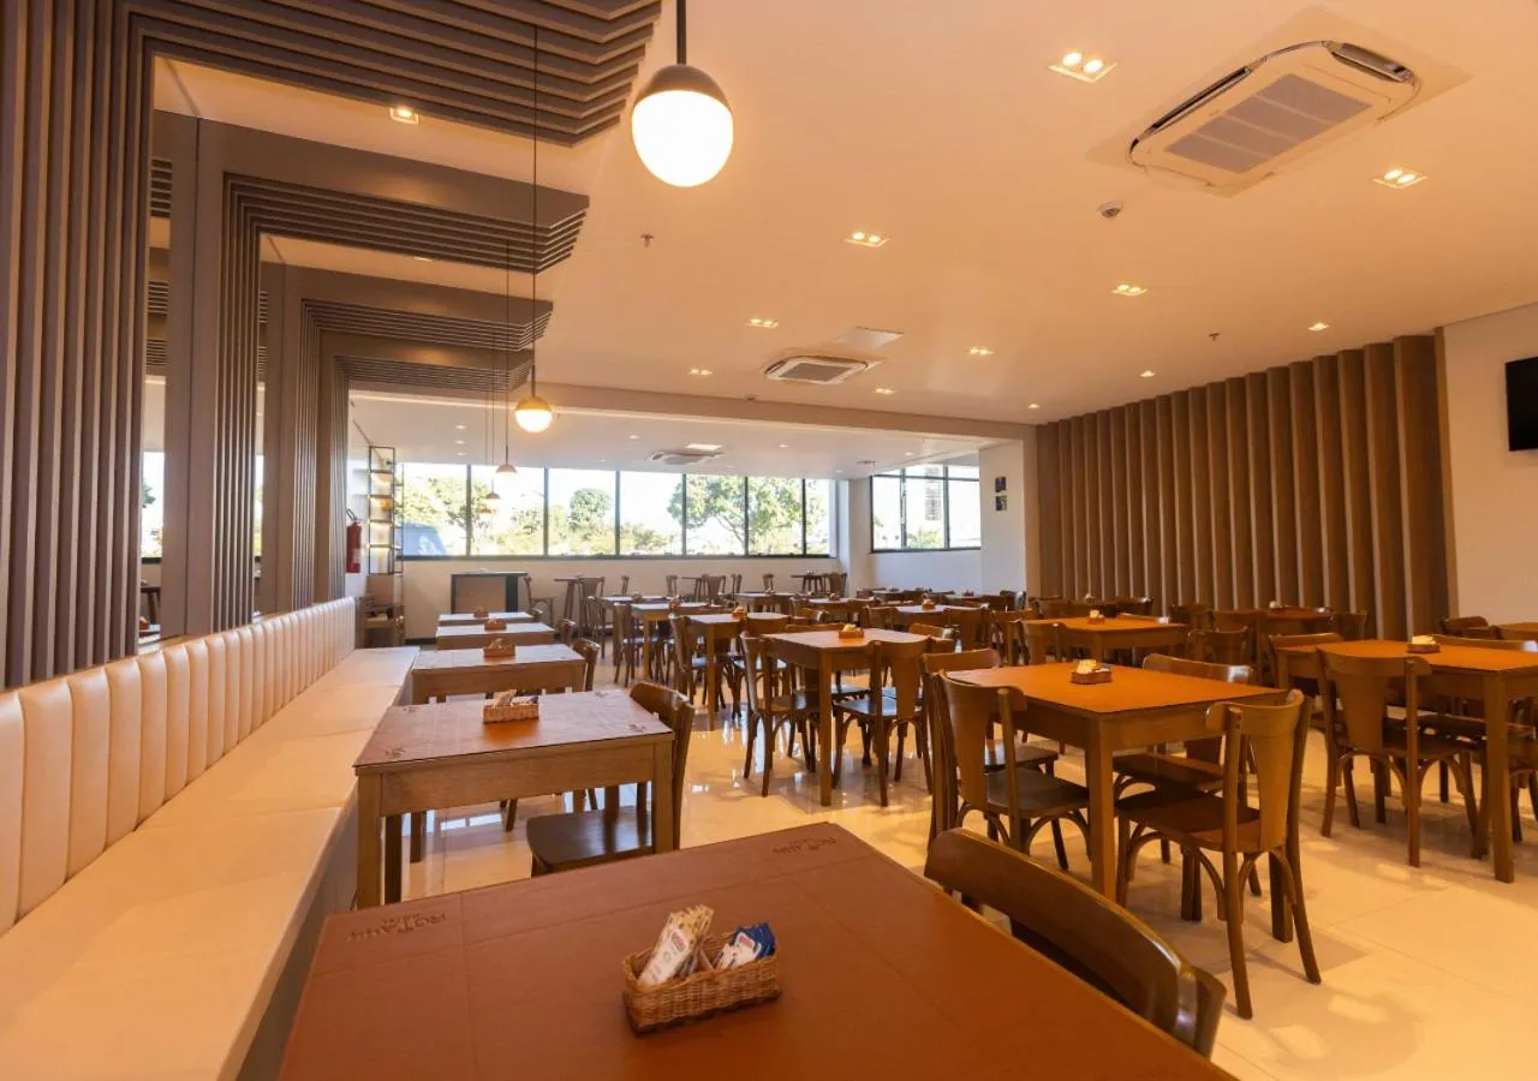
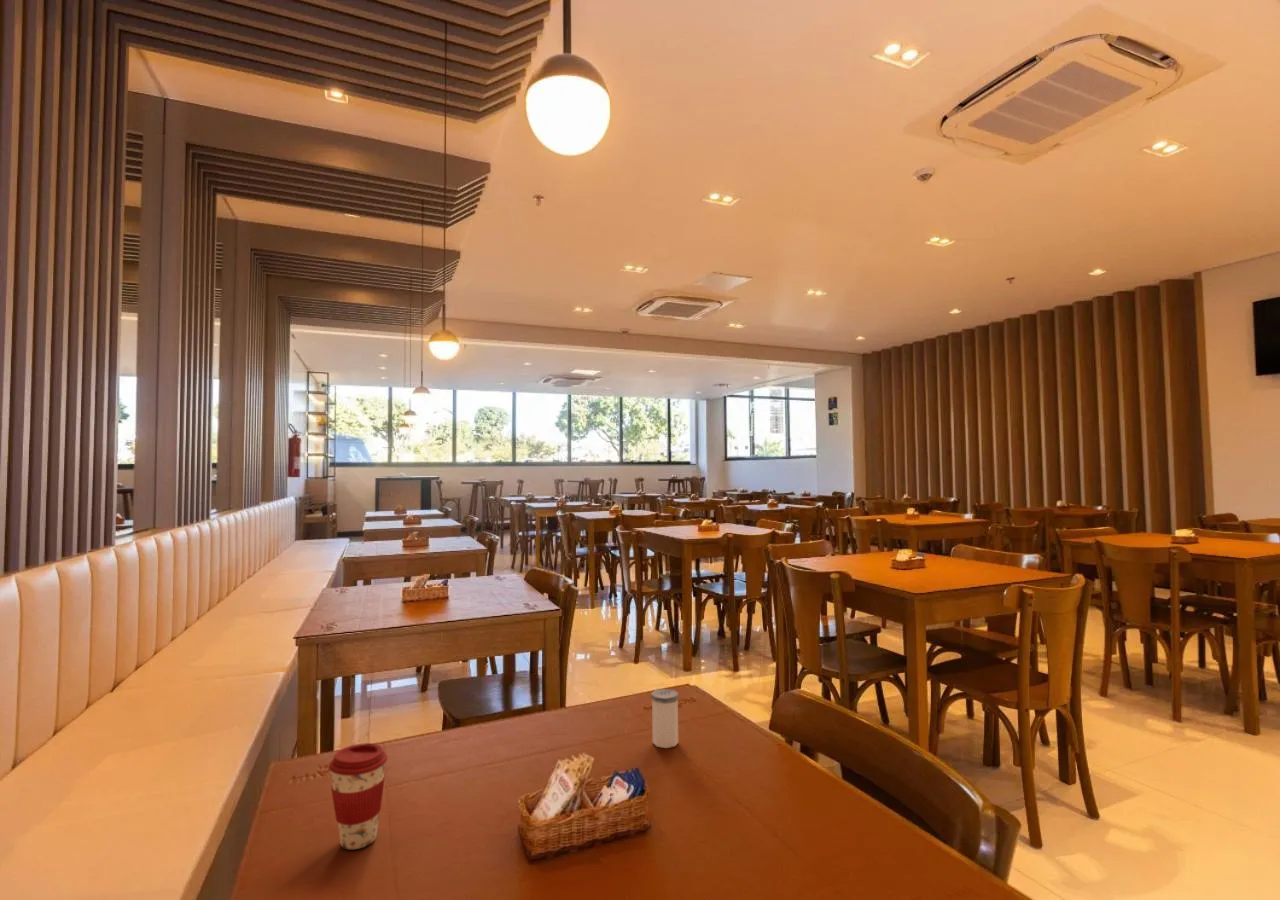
+ salt shaker (665, 717)
+ coffee cup (358, 795)
